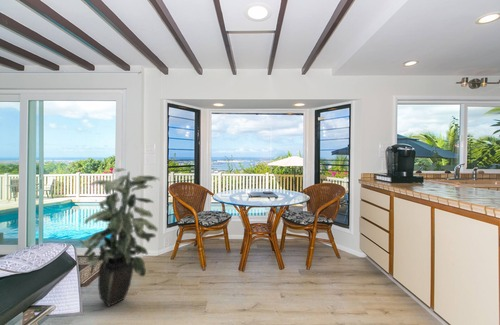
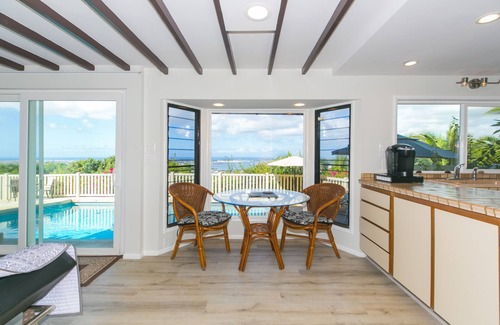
- indoor plant (121, 234)
